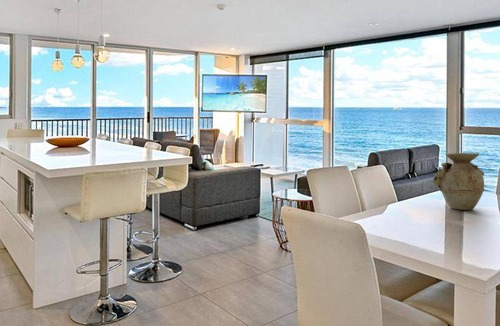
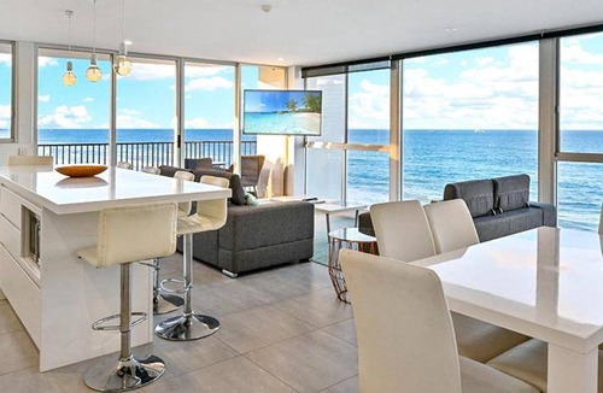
- vase (462, 180)
